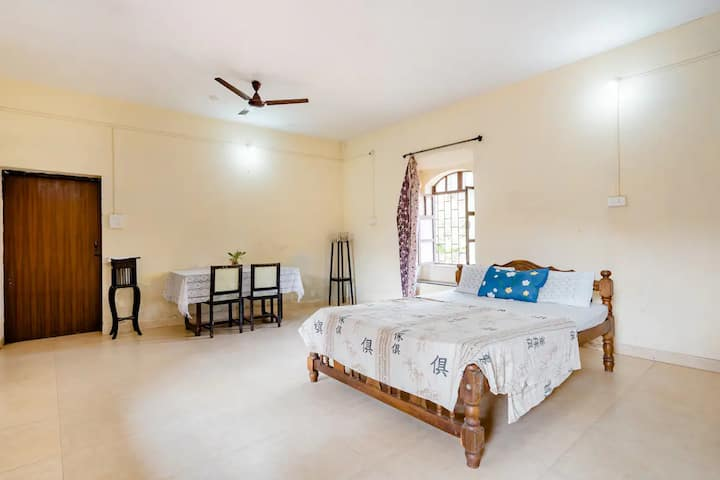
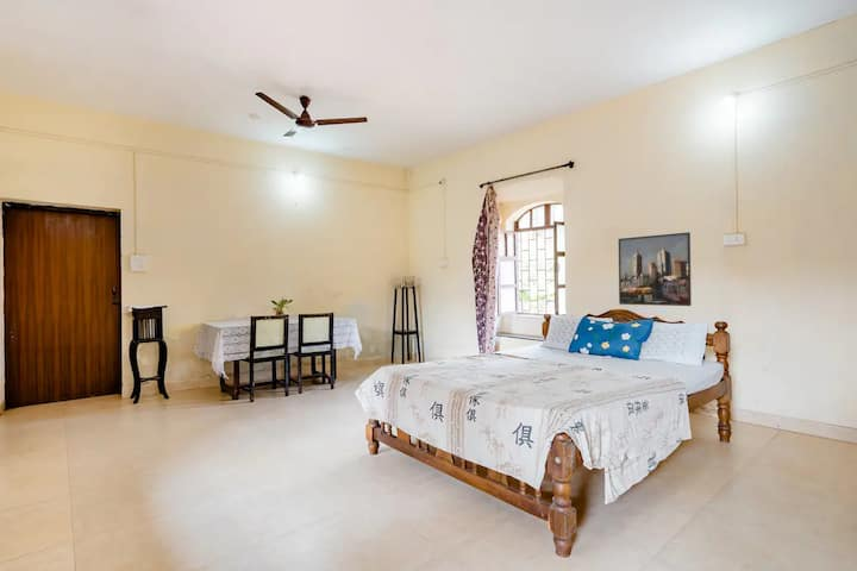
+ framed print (652, 270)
